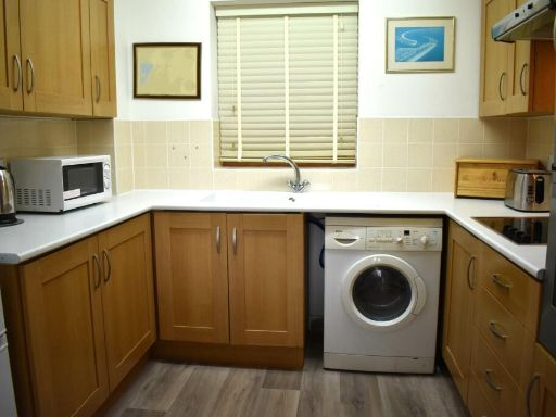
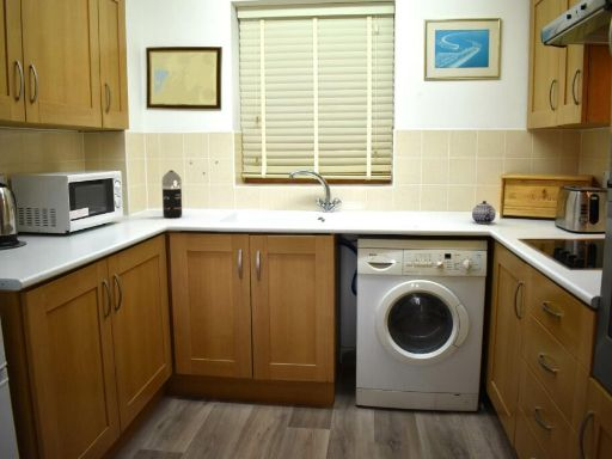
+ teapot (483, 212)
+ spray bottle (171, 194)
